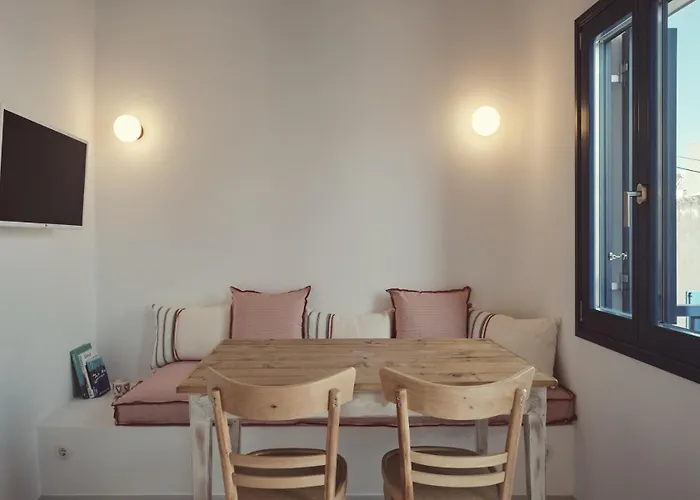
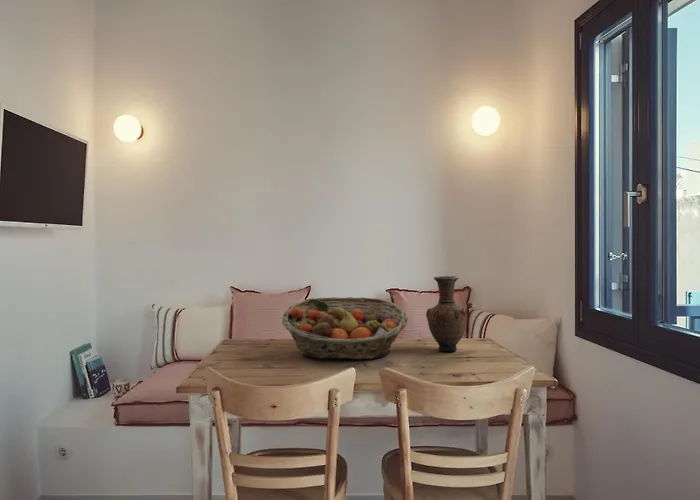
+ vase (446, 313)
+ fruit basket (344, 326)
